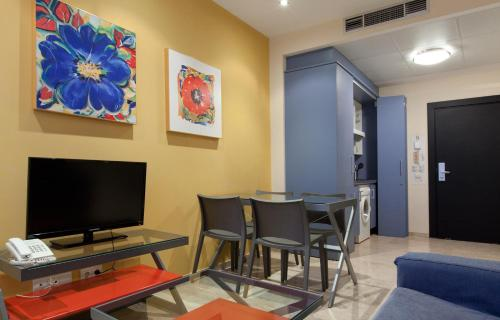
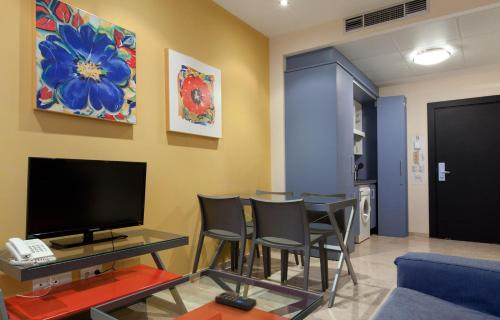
+ remote control (235, 300)
